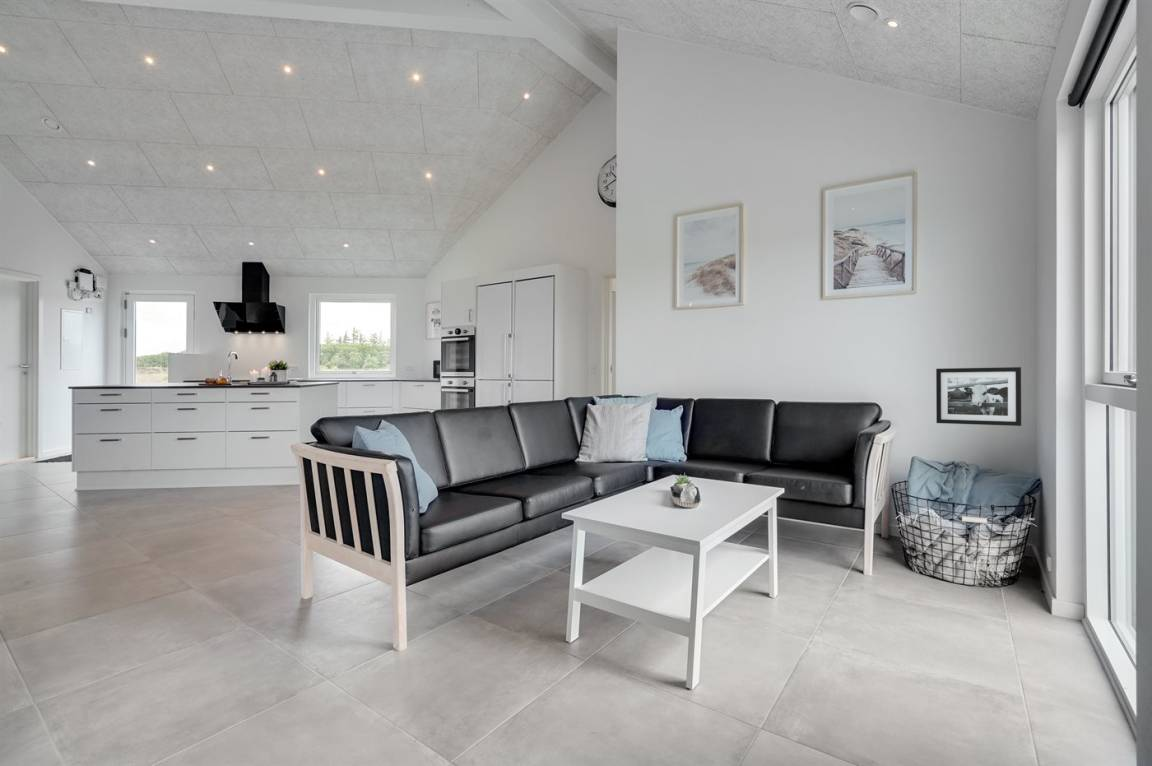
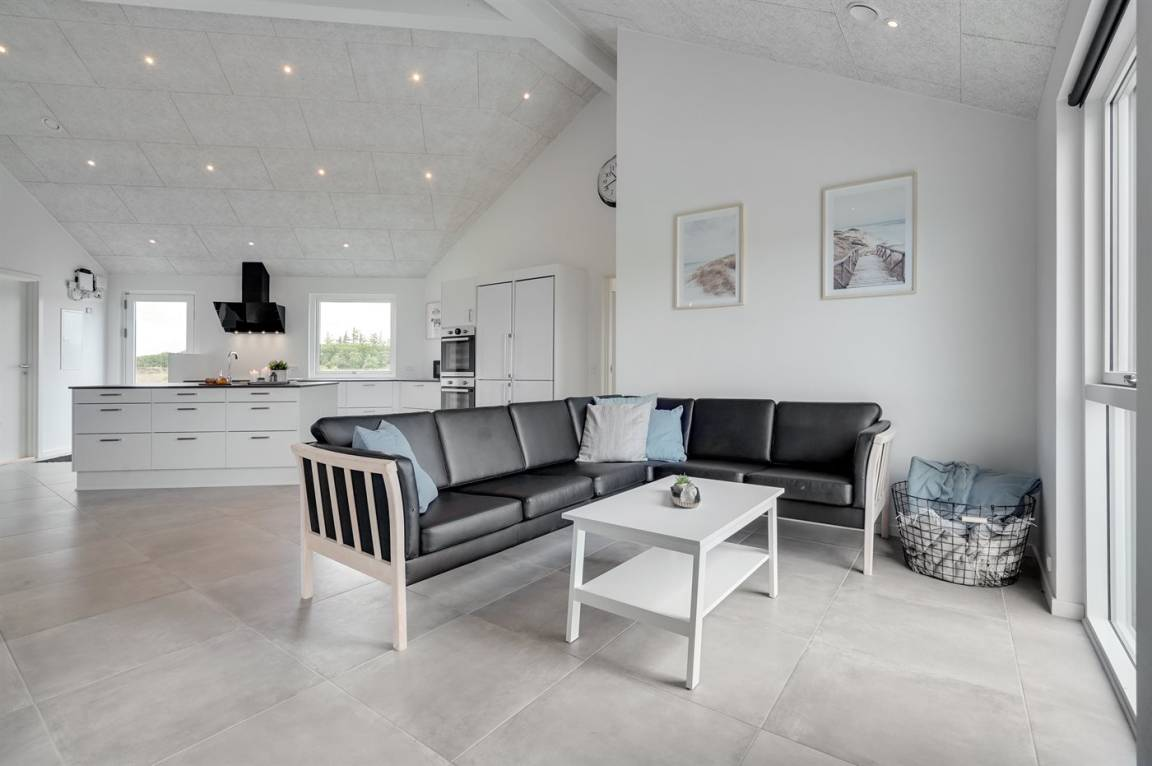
- picture frame (977, 396)
